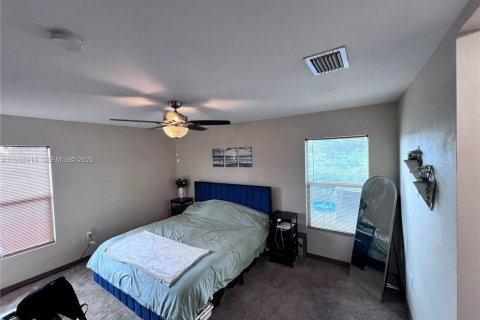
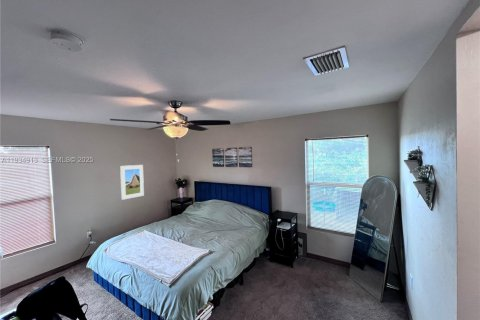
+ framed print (132, 181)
